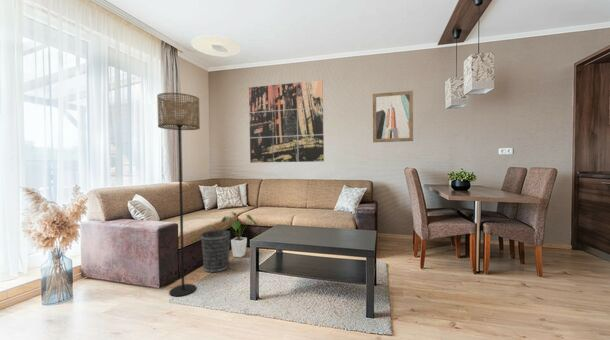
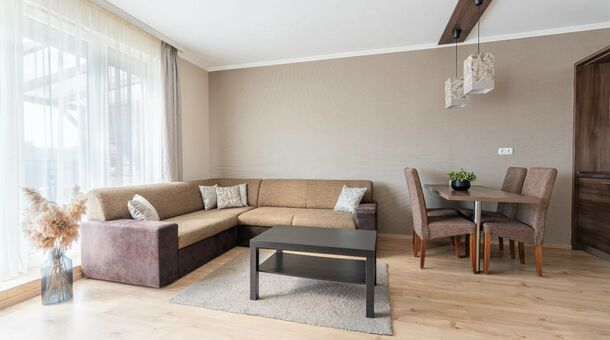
- floor lamp (180, 194)
- ceiling light (216, 44)
- wall art (285, 123)
- wastebasket (216, 250)
- house plant (240, 233)
- wall art (392, 117)
